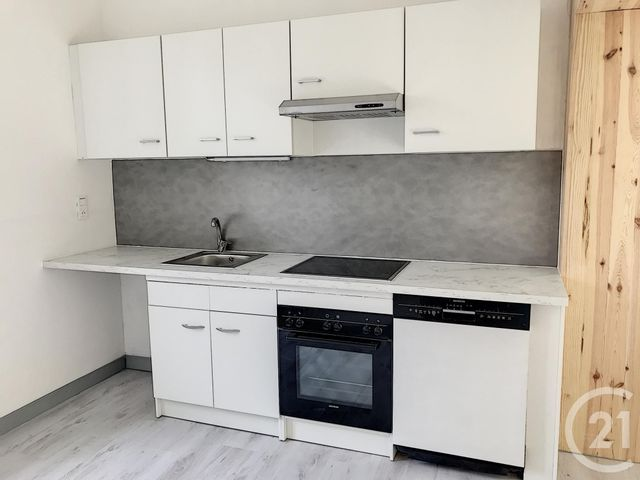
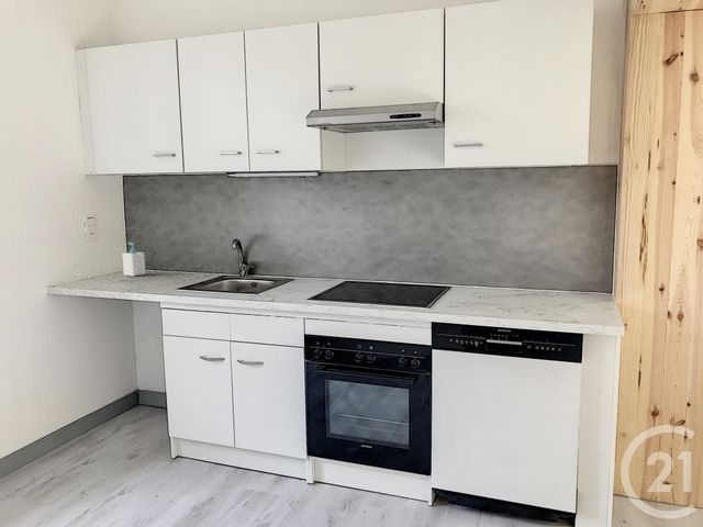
+ soap bottle (133, 258)
